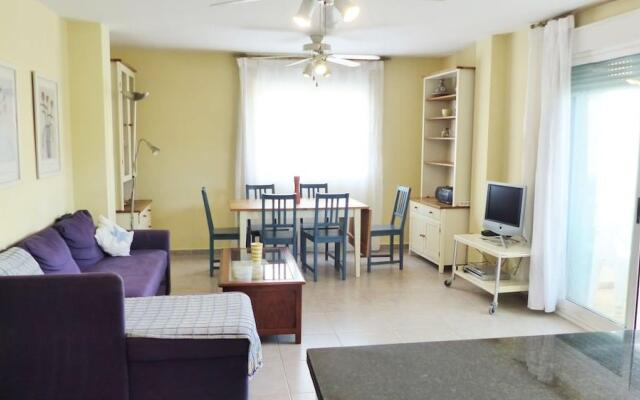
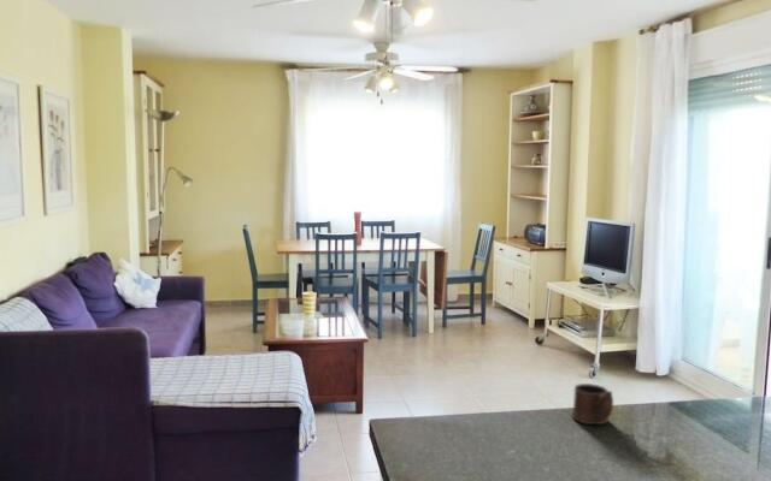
+ mug (595, 402)
